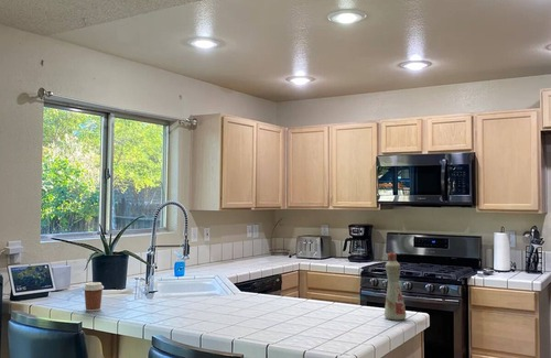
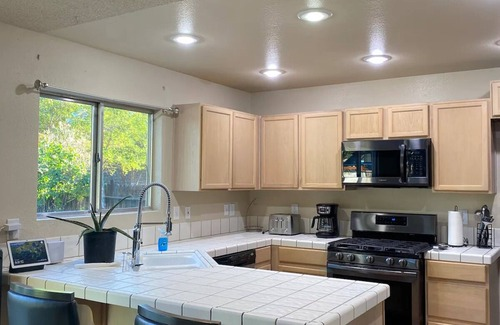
- bottle (395, 284)
- coffee cup (93, 296)
